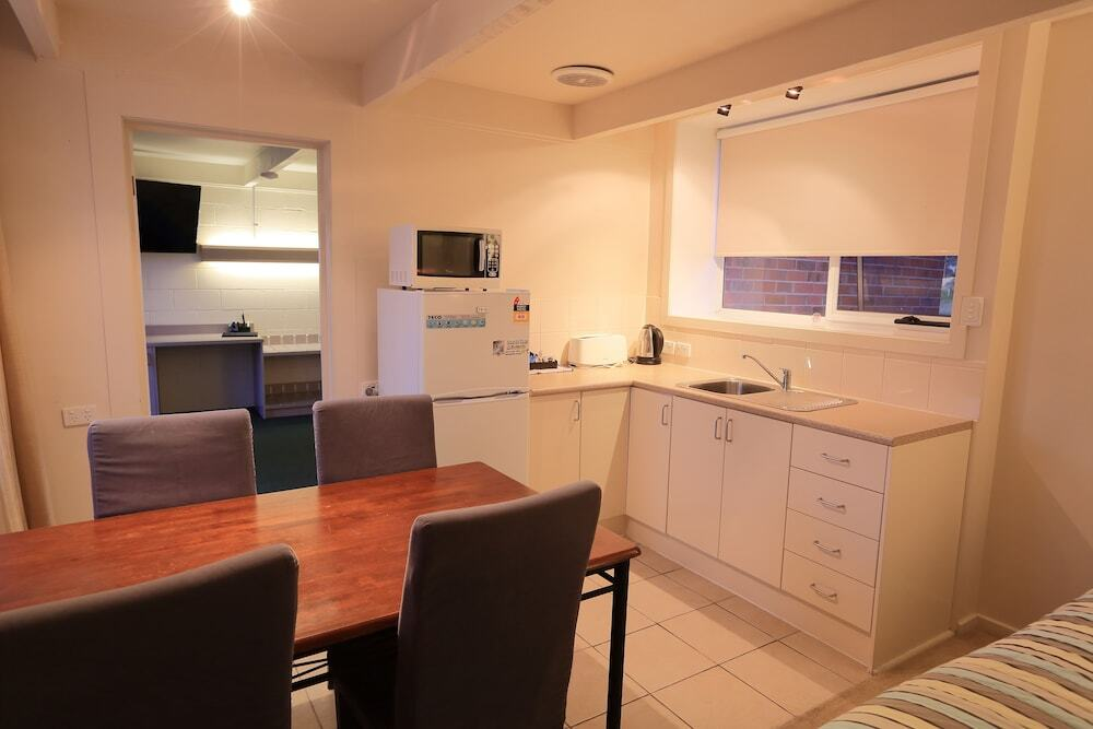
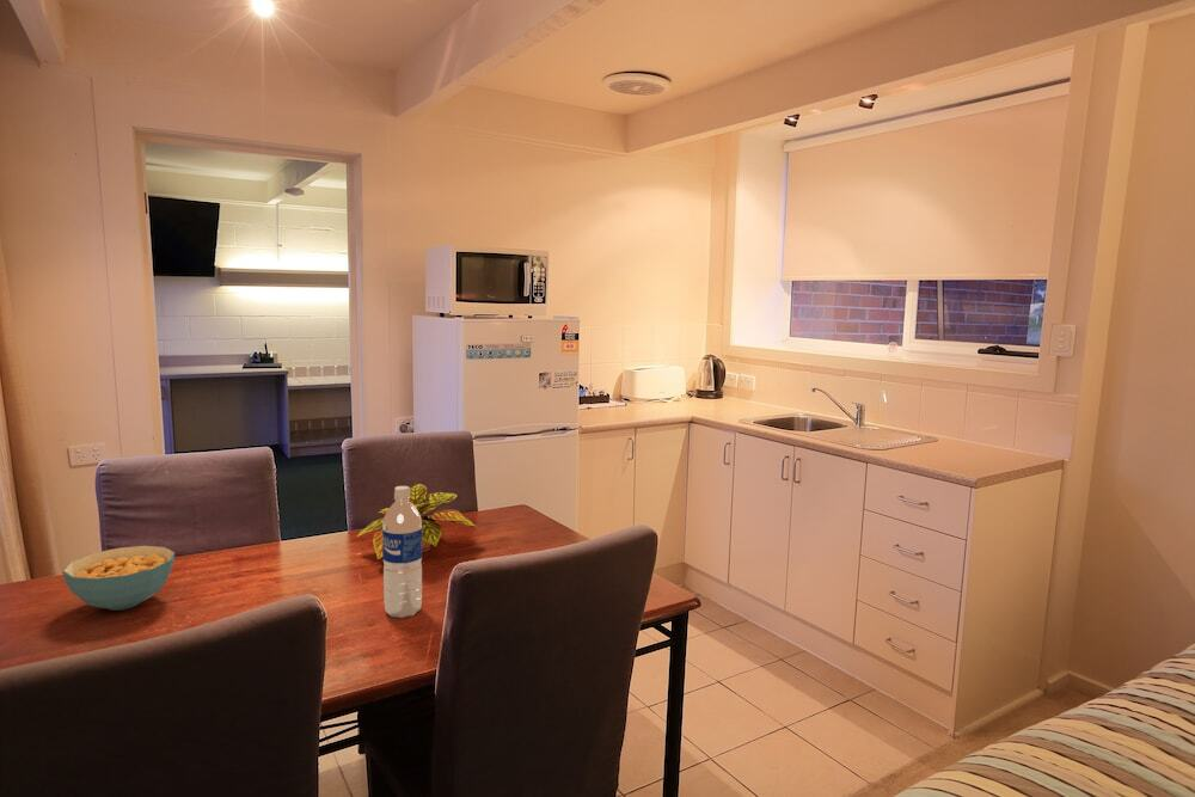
+ water bottle (402, 550)
+ plant (419, 514)
+ cereal bowl (122, 582)
